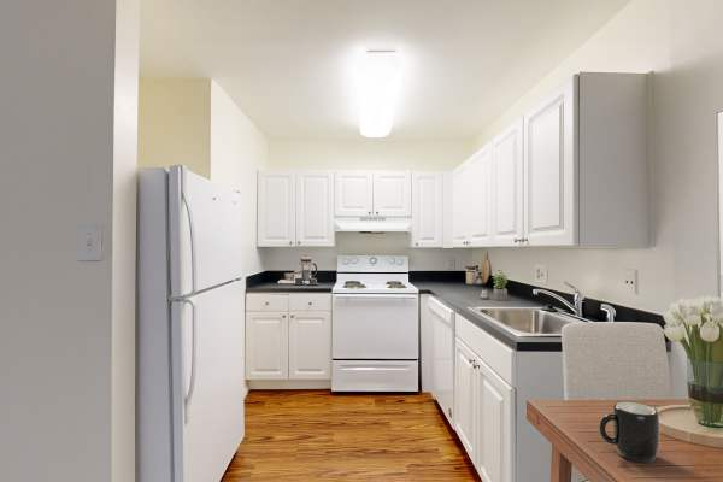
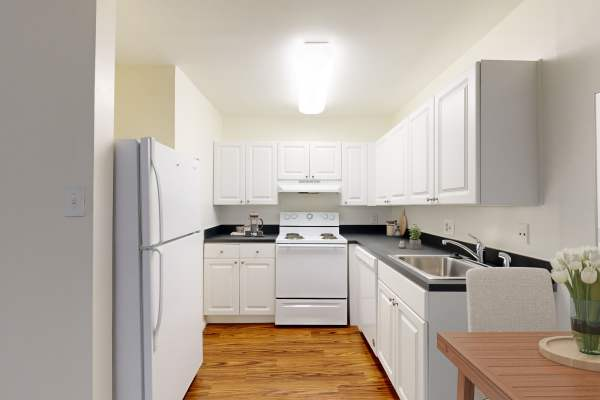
- mug (628, 430)
